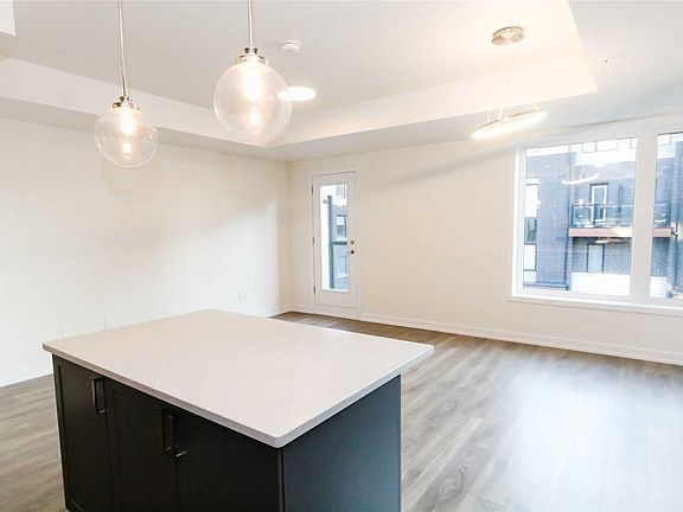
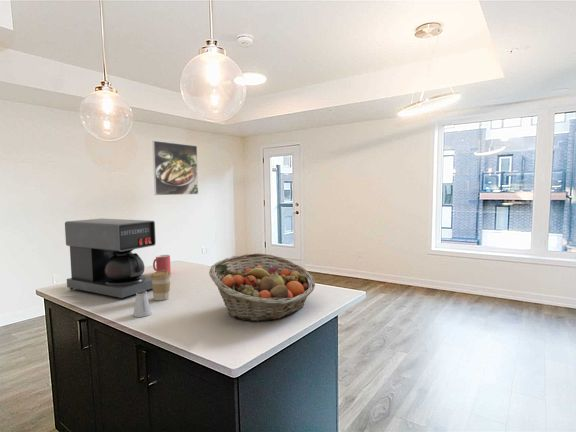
+ coffee maker (111, 255)
+ coffee cup (160, 285)
+ fruit basket (264, 283)
+ saltshaker (141, 302)
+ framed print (176, 169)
+ mug (161, 264)
